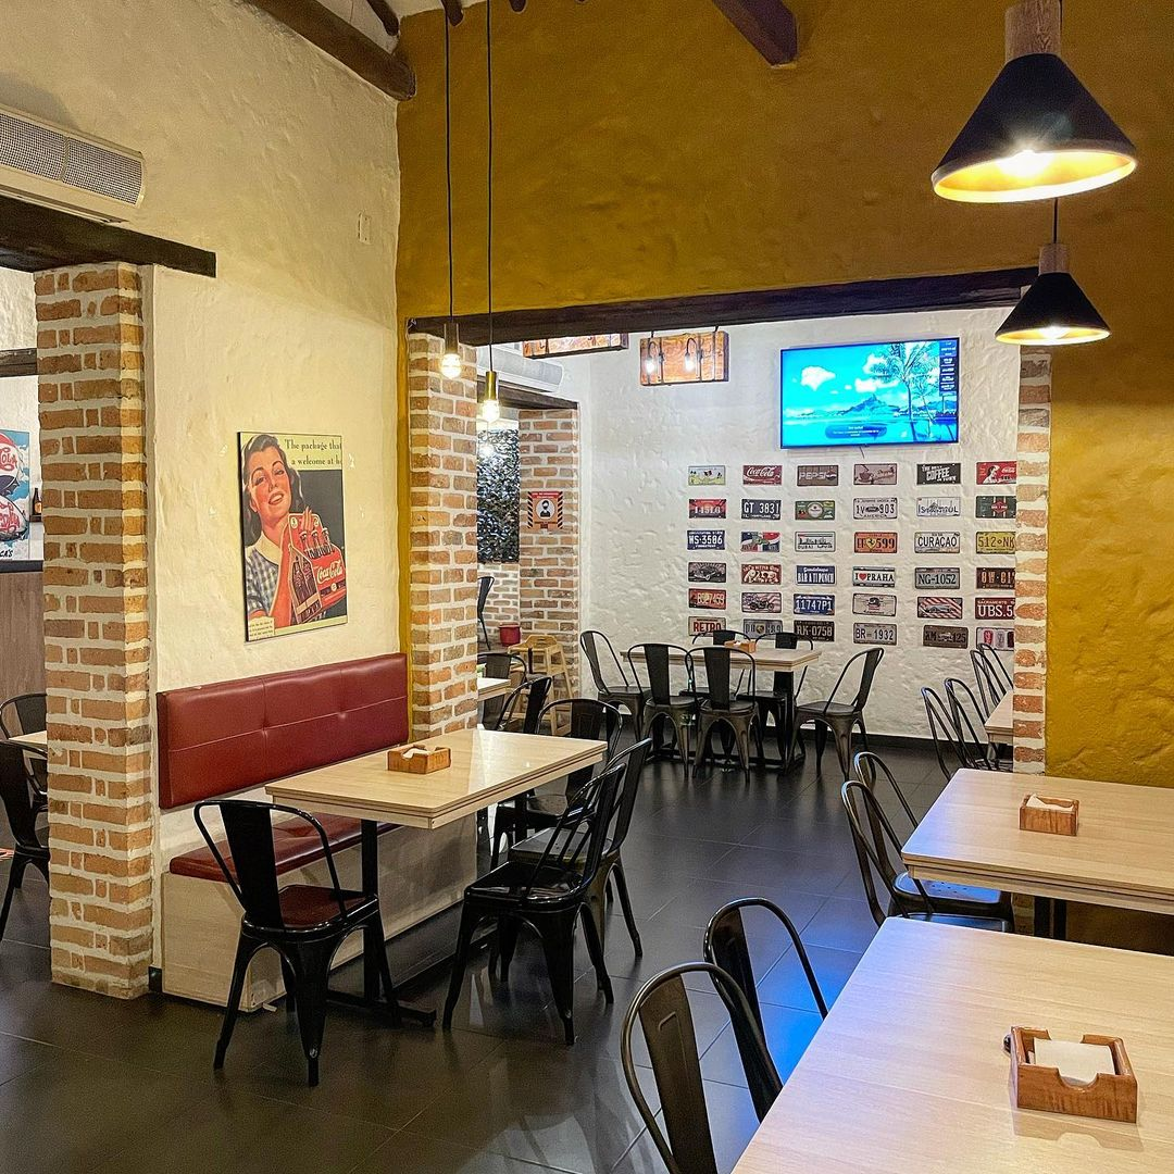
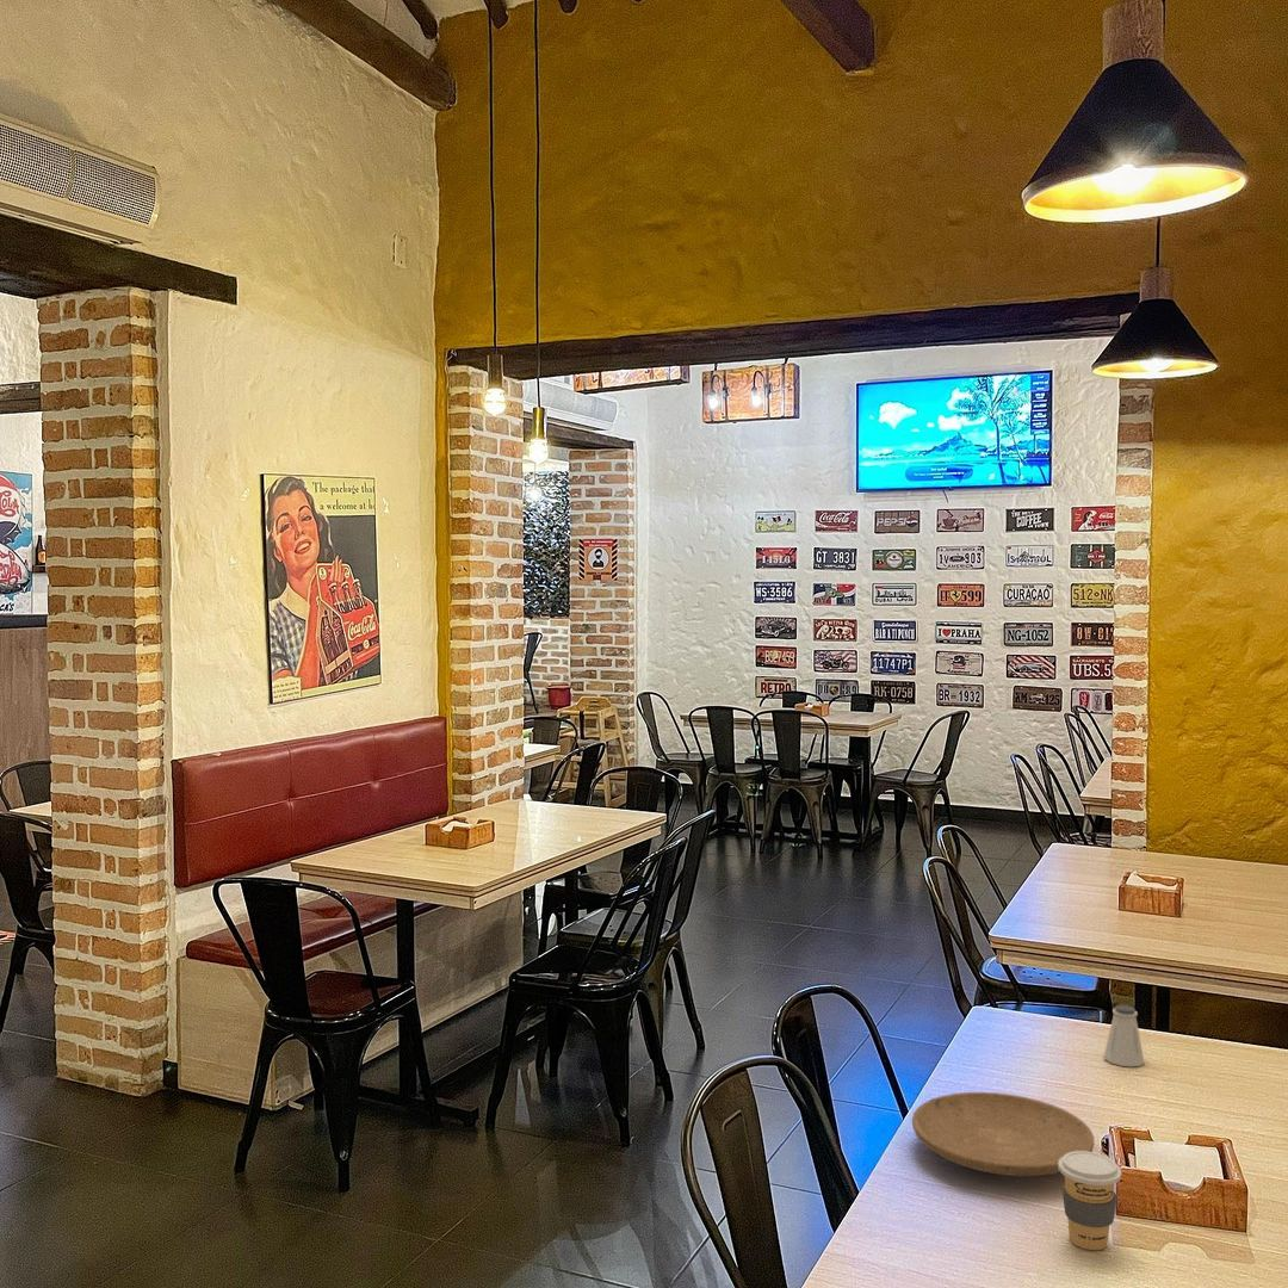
+ coffee cup (1089, 1201)
+ saltshaker (1123, 1033)
+ plate (1001, 1140)
